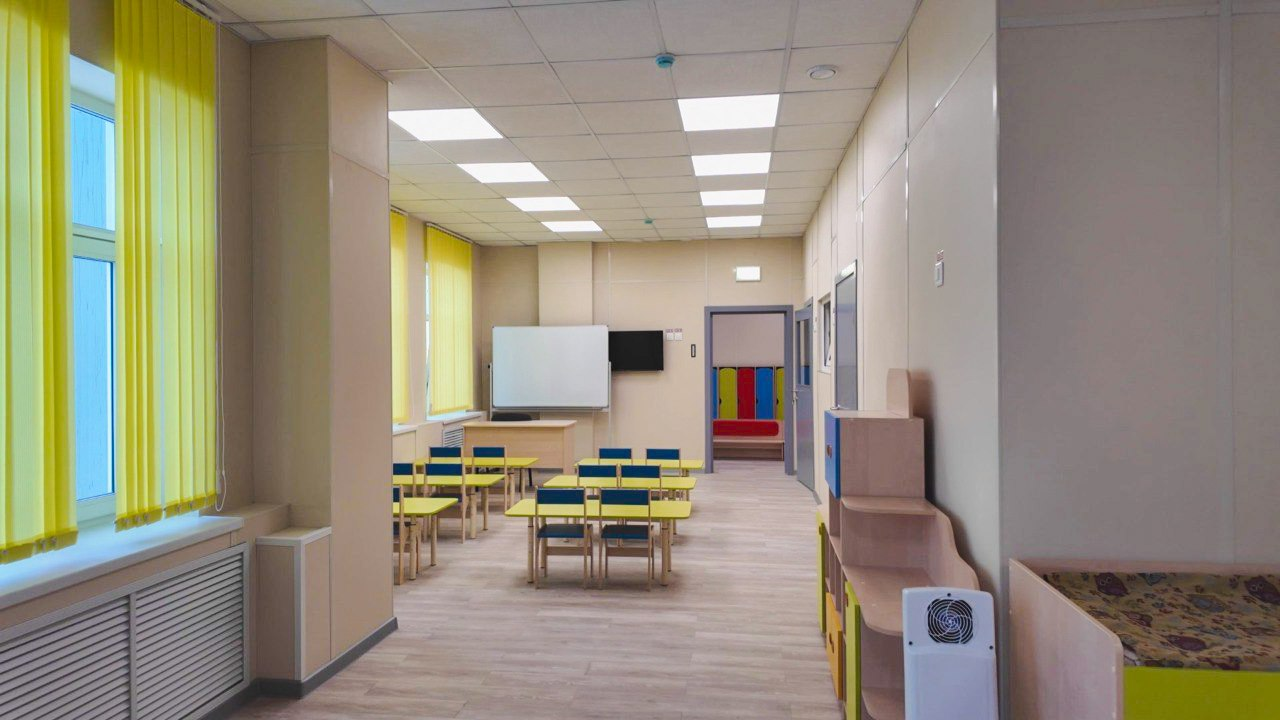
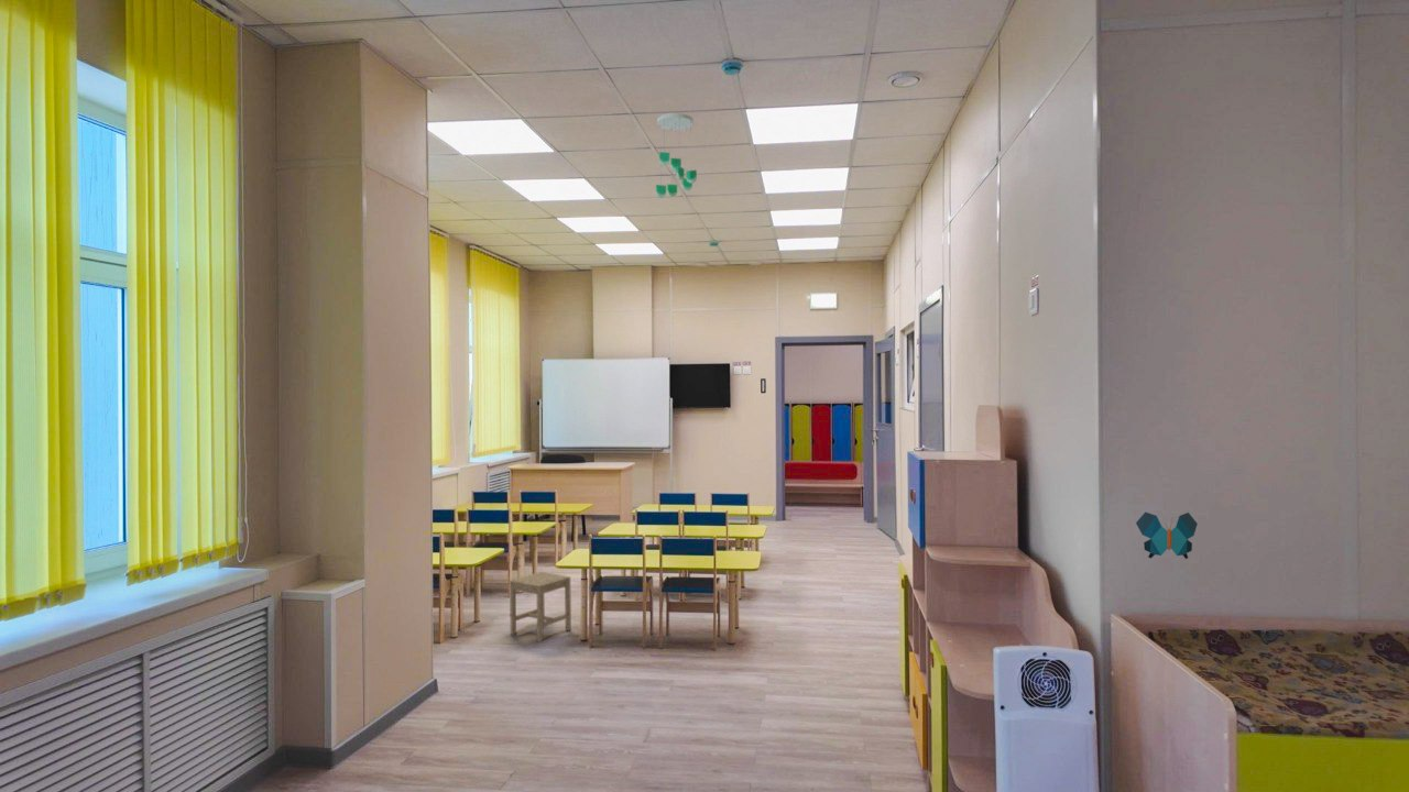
+ ceiling mobile (675, 158)
+ decorative butterfly (1168, 536)
+ stool (540, 605)
